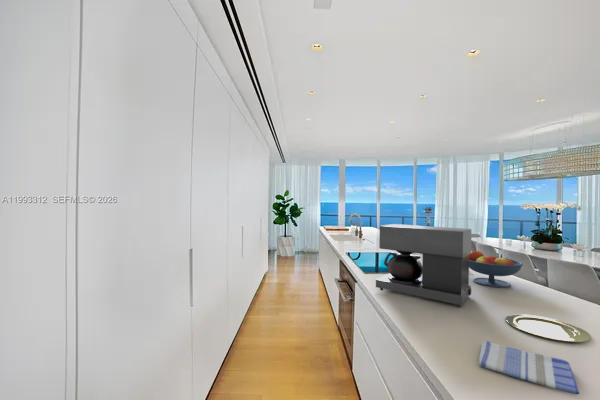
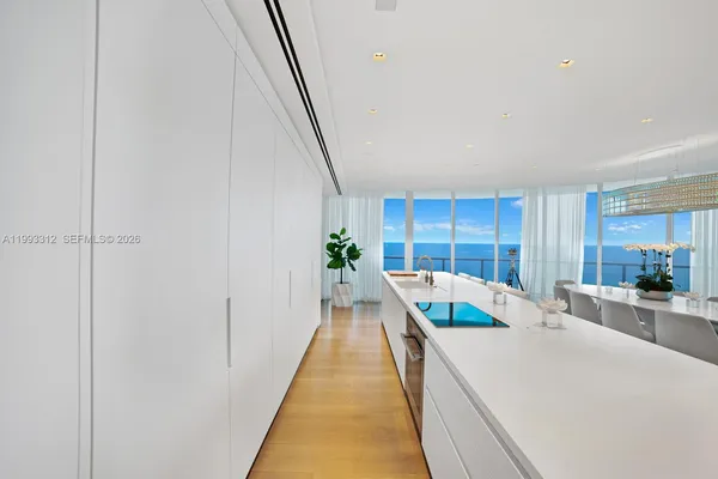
- coffee maker (423, 260)
- fruit bowl (491, 267)
- dish towel (523, 363)
- plate (545, 327)
